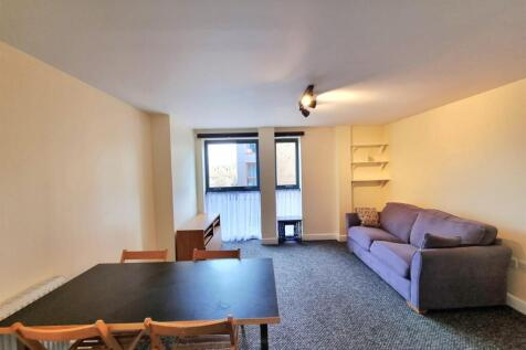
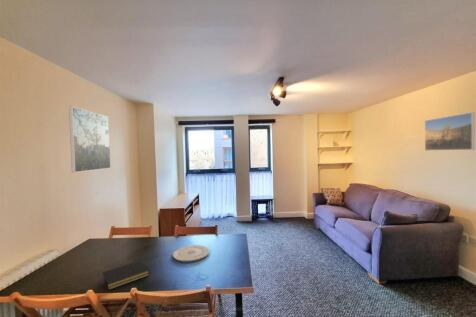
+ plate (191, 253)
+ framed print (92, 141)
+ notepad (126, 273)
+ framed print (447, 133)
